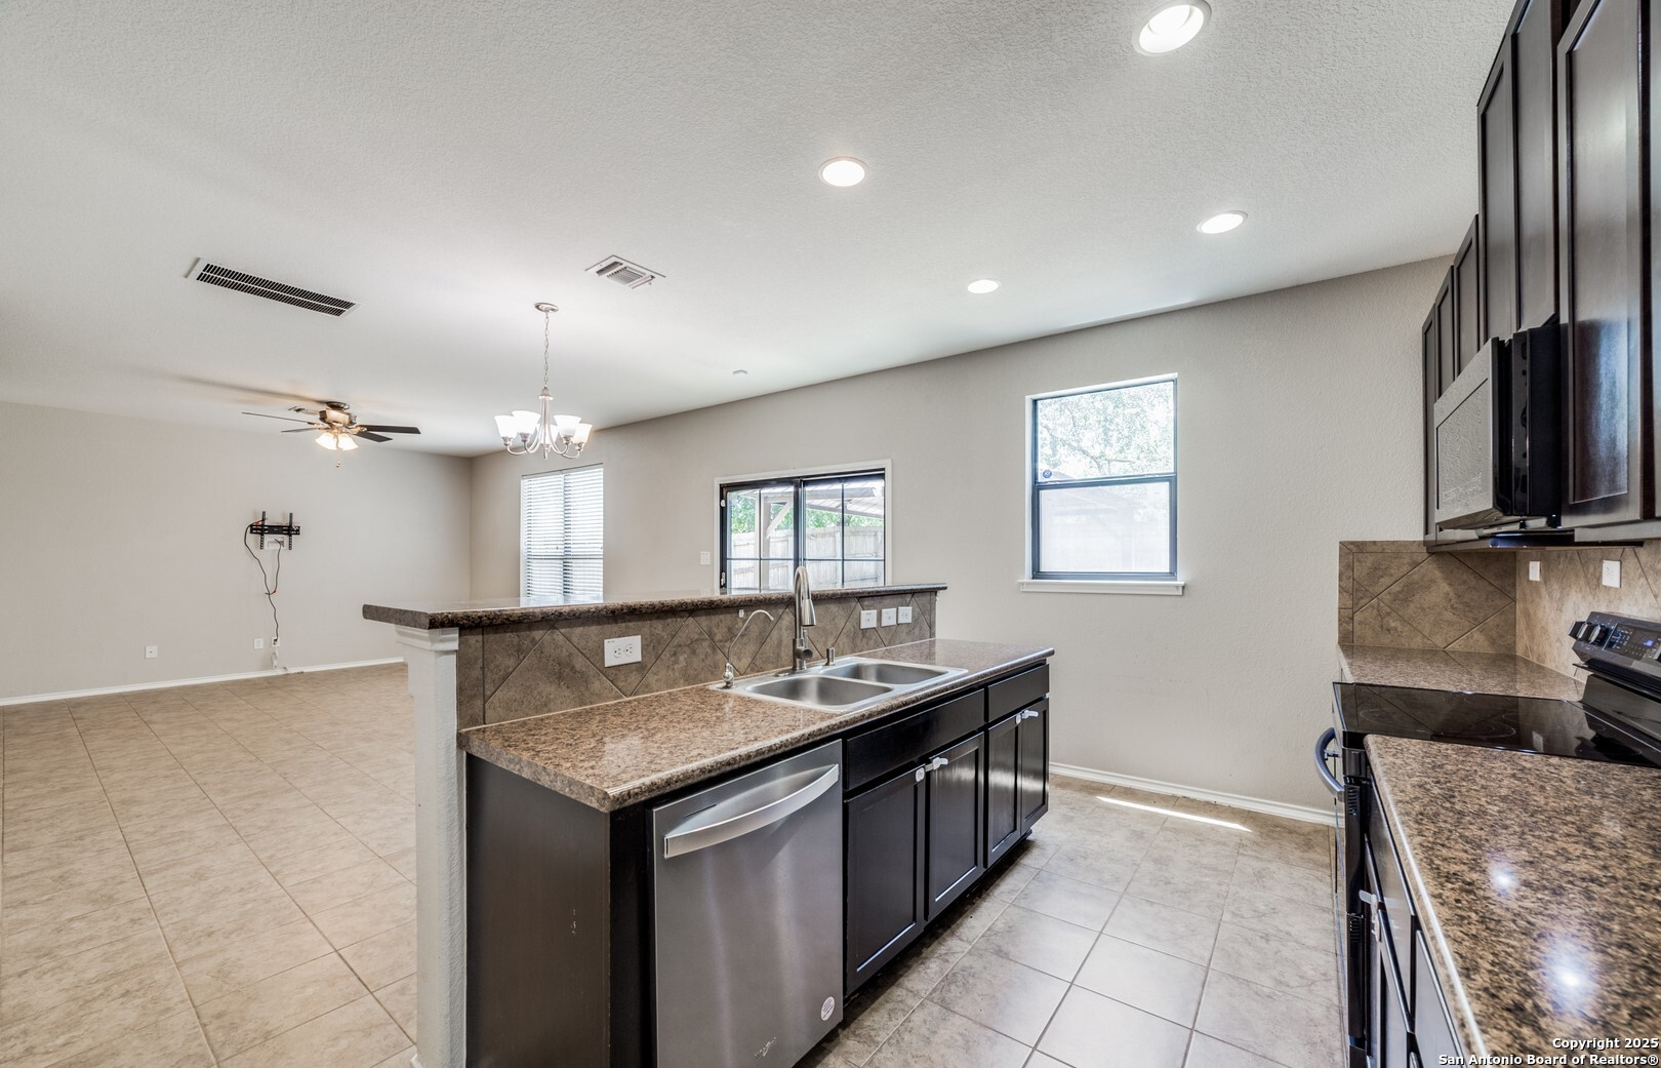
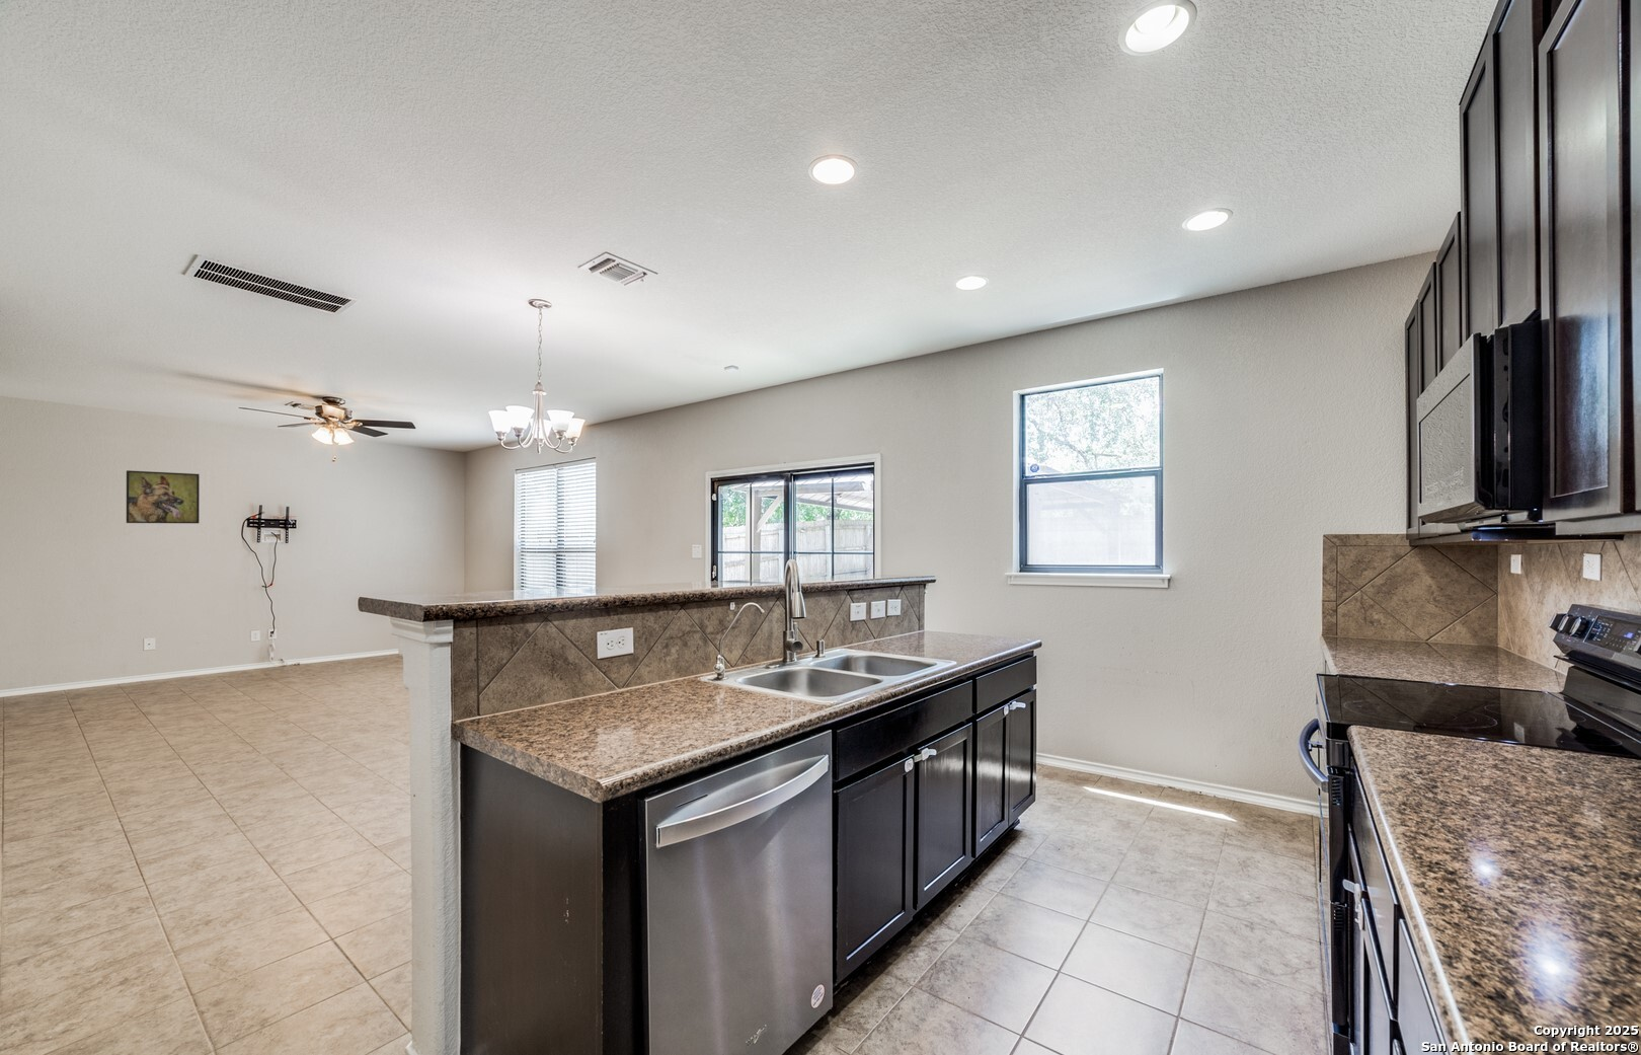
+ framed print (163, 498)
